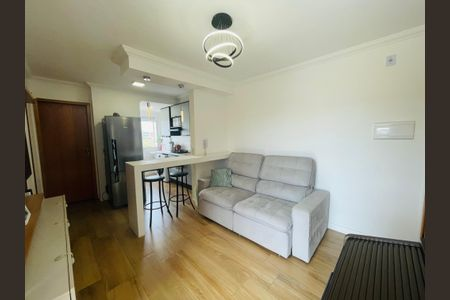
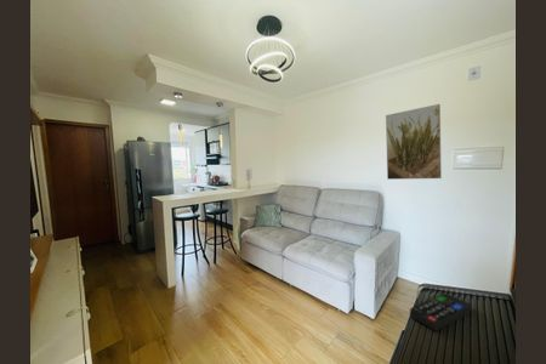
+ remote control (440, 309)
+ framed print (411, 144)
